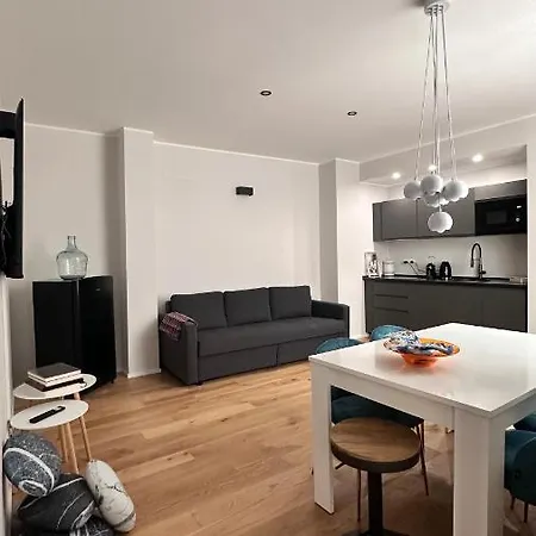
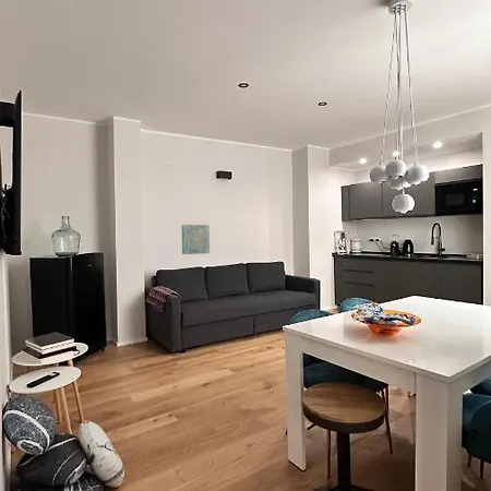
+ wall art (195, 239)
